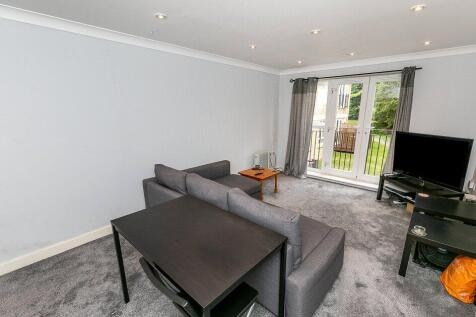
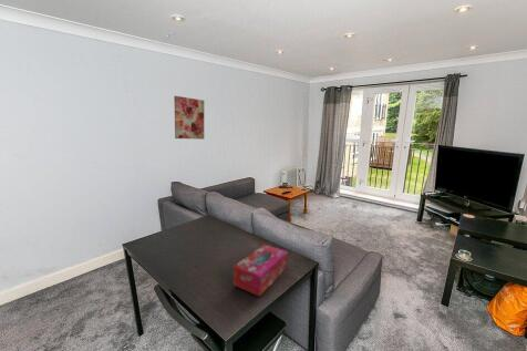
+ tissue box (261, 267)
+ wall art (189, 118)
